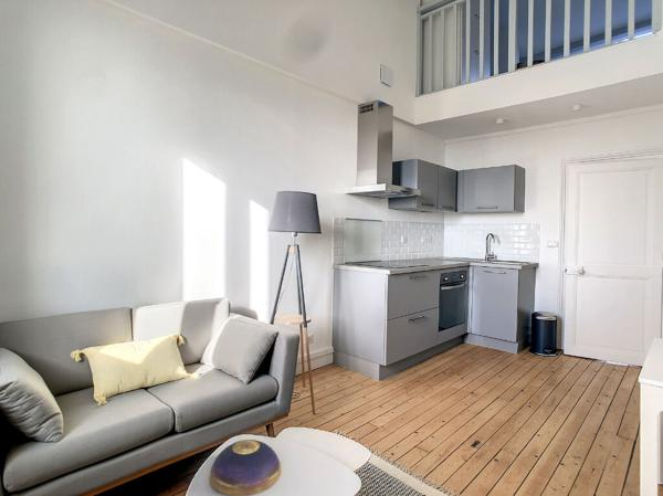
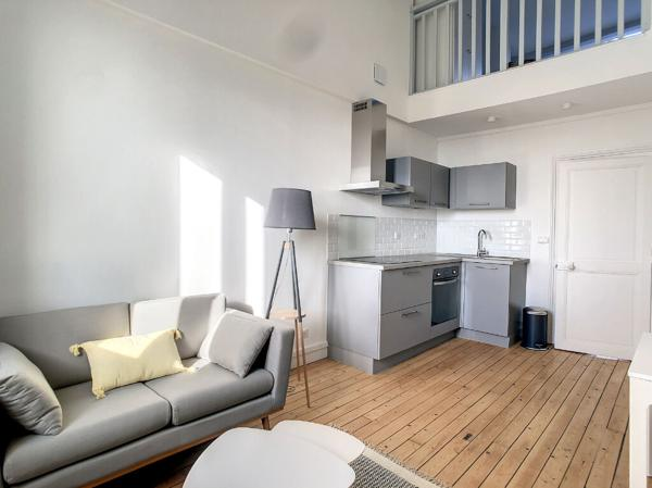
- decorative bowl (245, 458)
